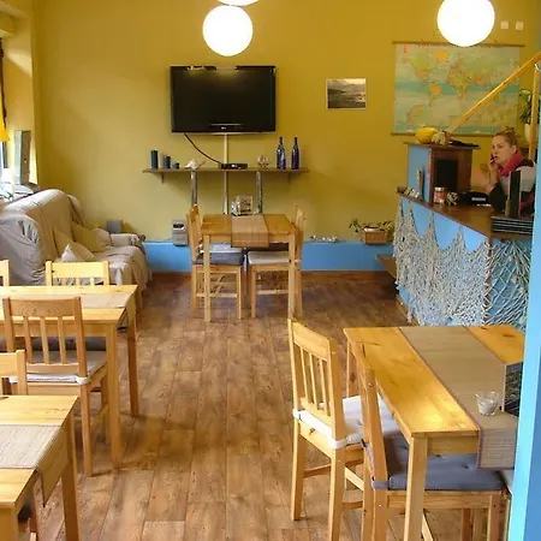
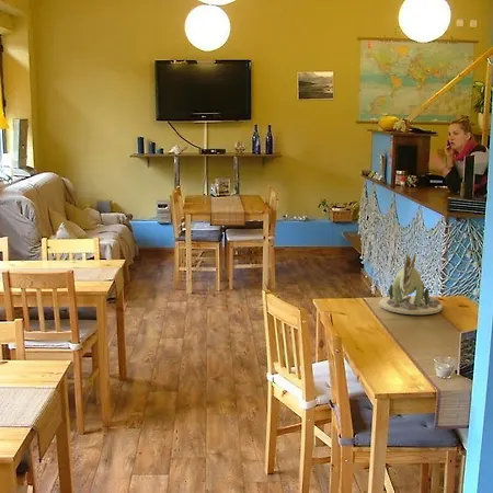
+ toy dinosaur (408, 282)
